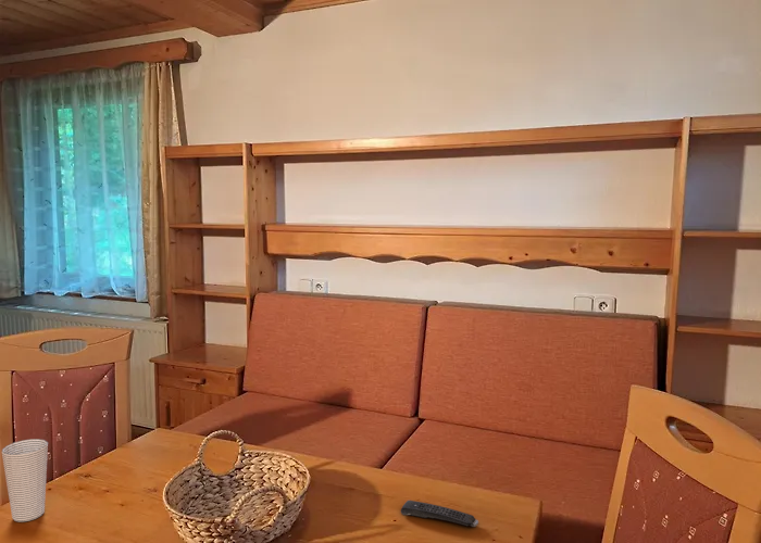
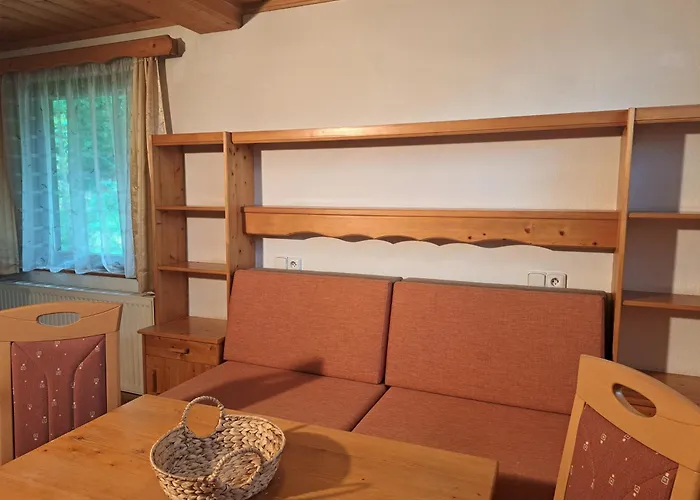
- remote control (439, 514)
- cup (26, 480)
